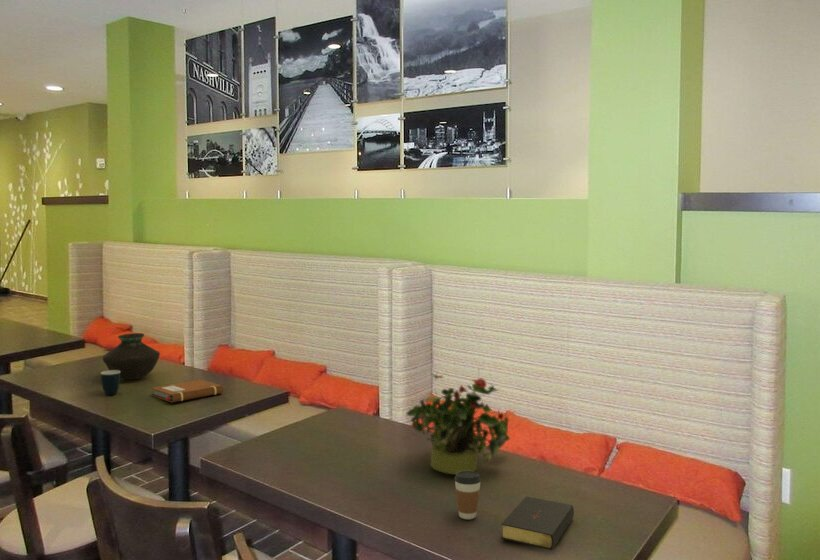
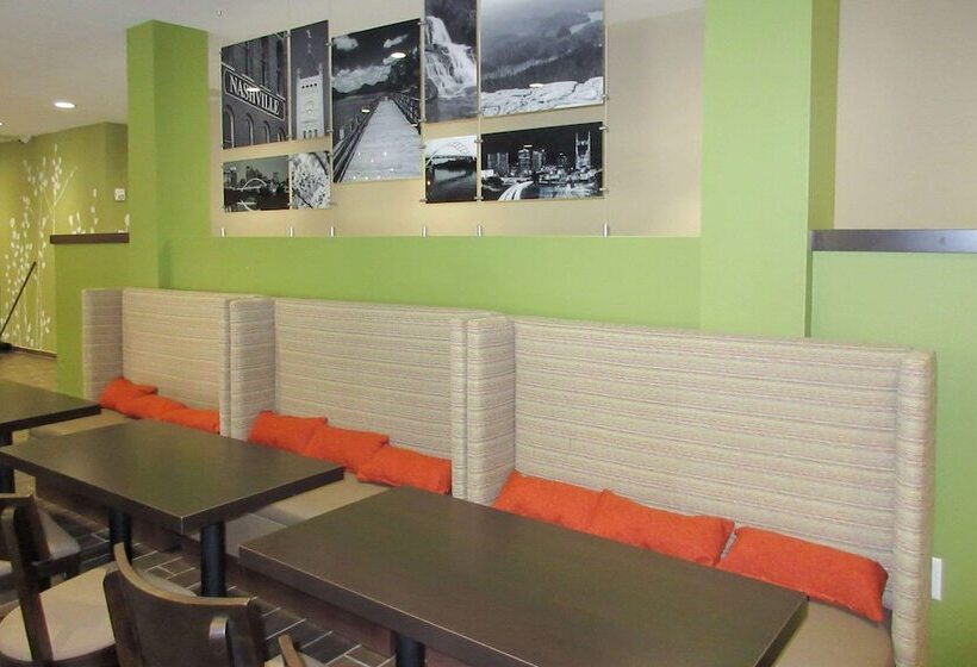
- vase (131, 356)
- potted plant (459, 418)
- notebook (186, 390)
- bible (541, 518)
- mug (112, 383)
- coffee cup (467, 494)
